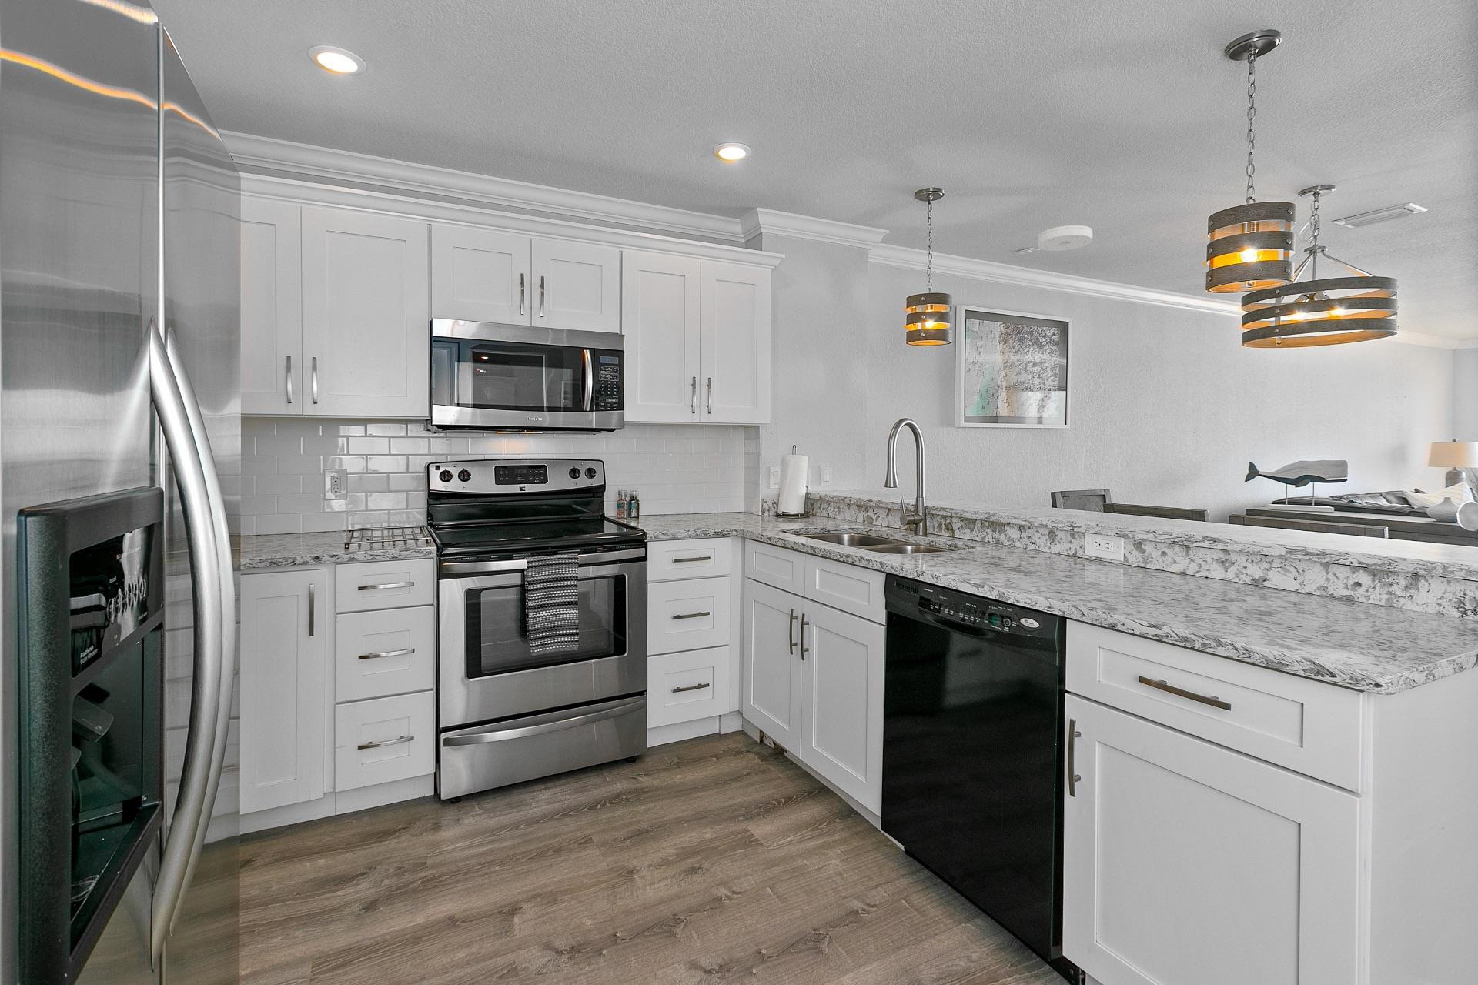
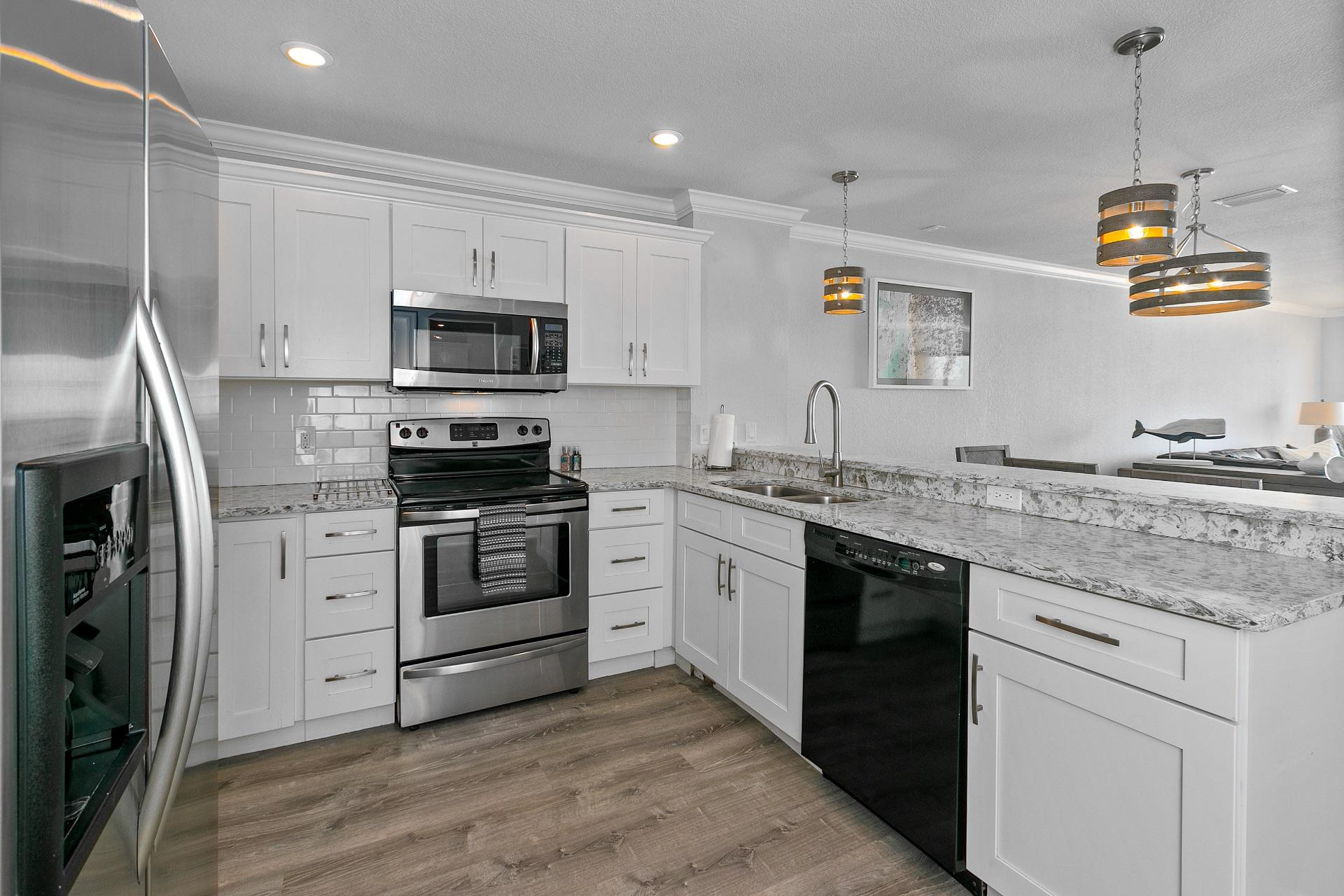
- smoke detector (1065, 237)
